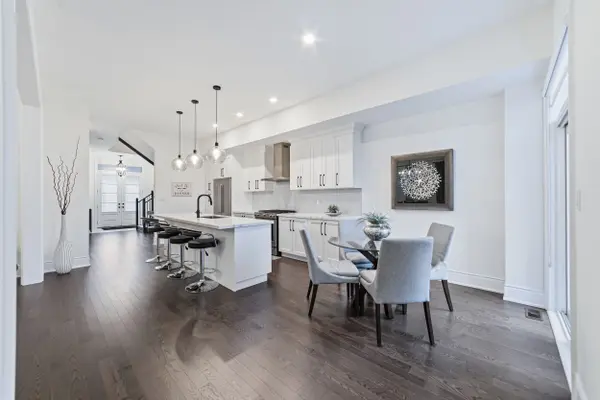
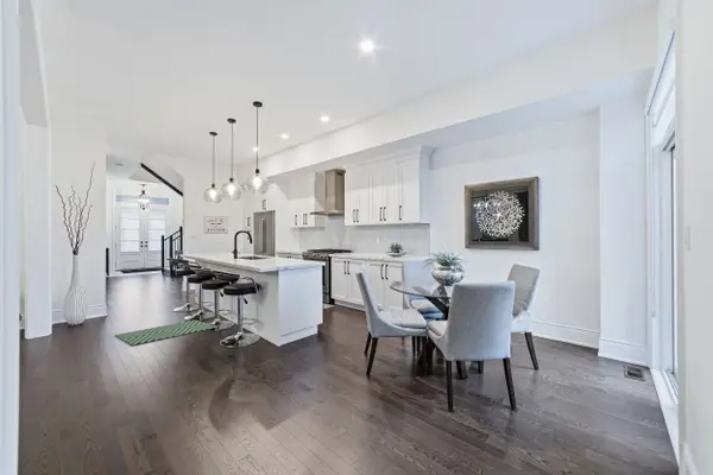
+ rug (168, 330)
